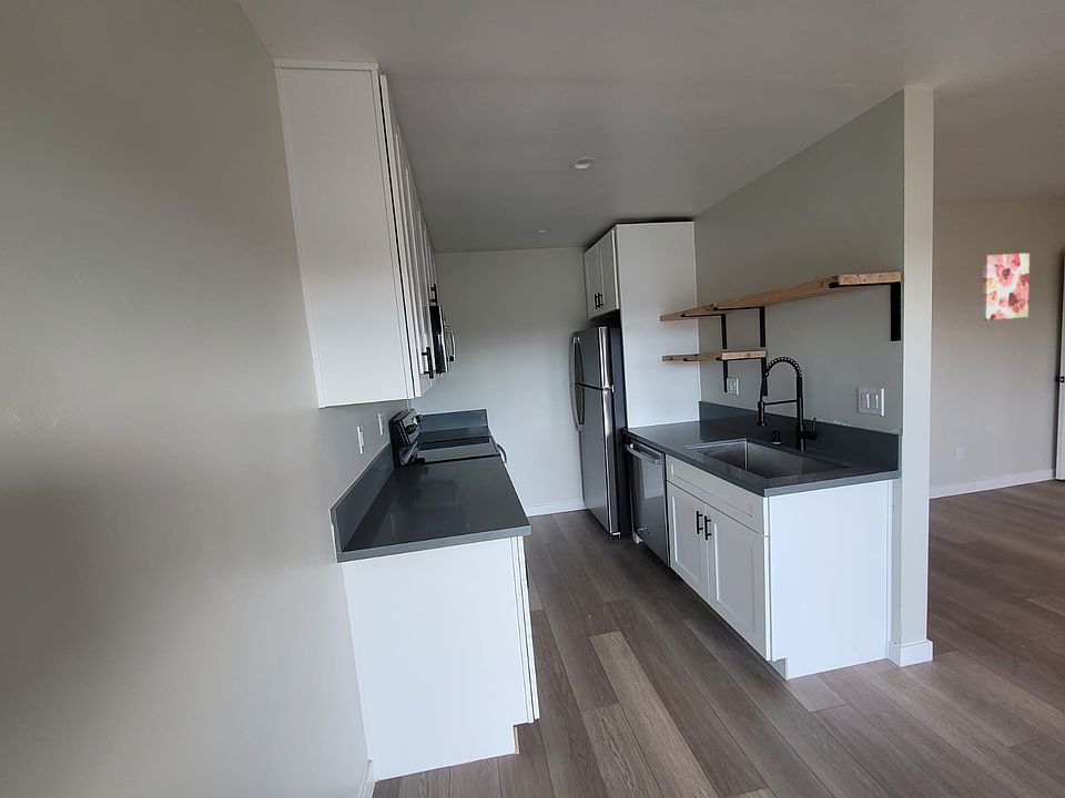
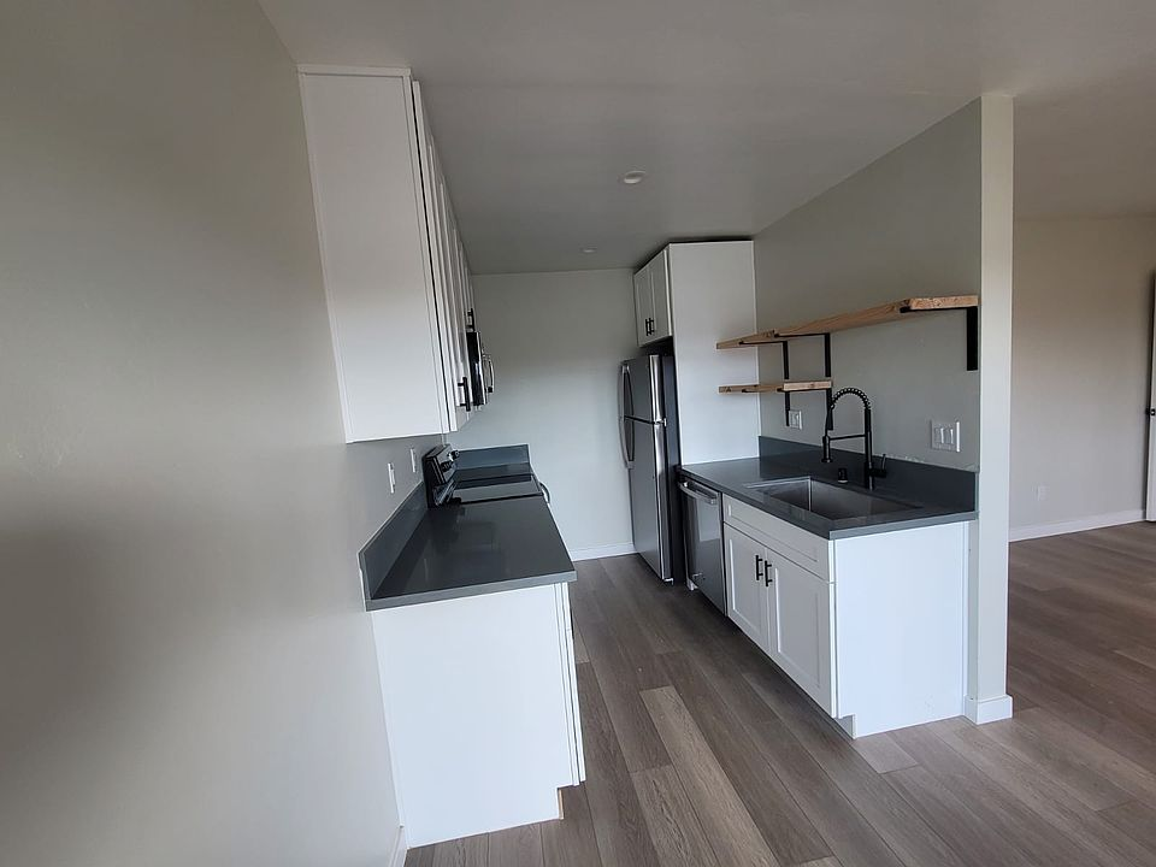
- wall art (1005, 286)
